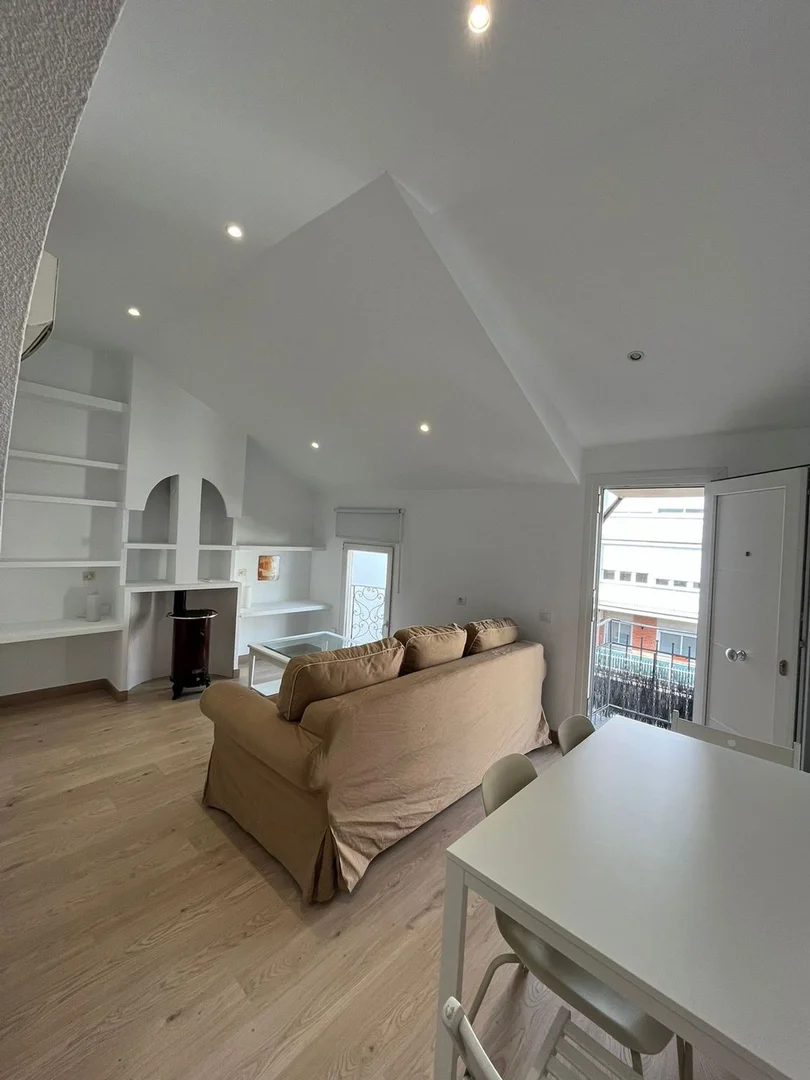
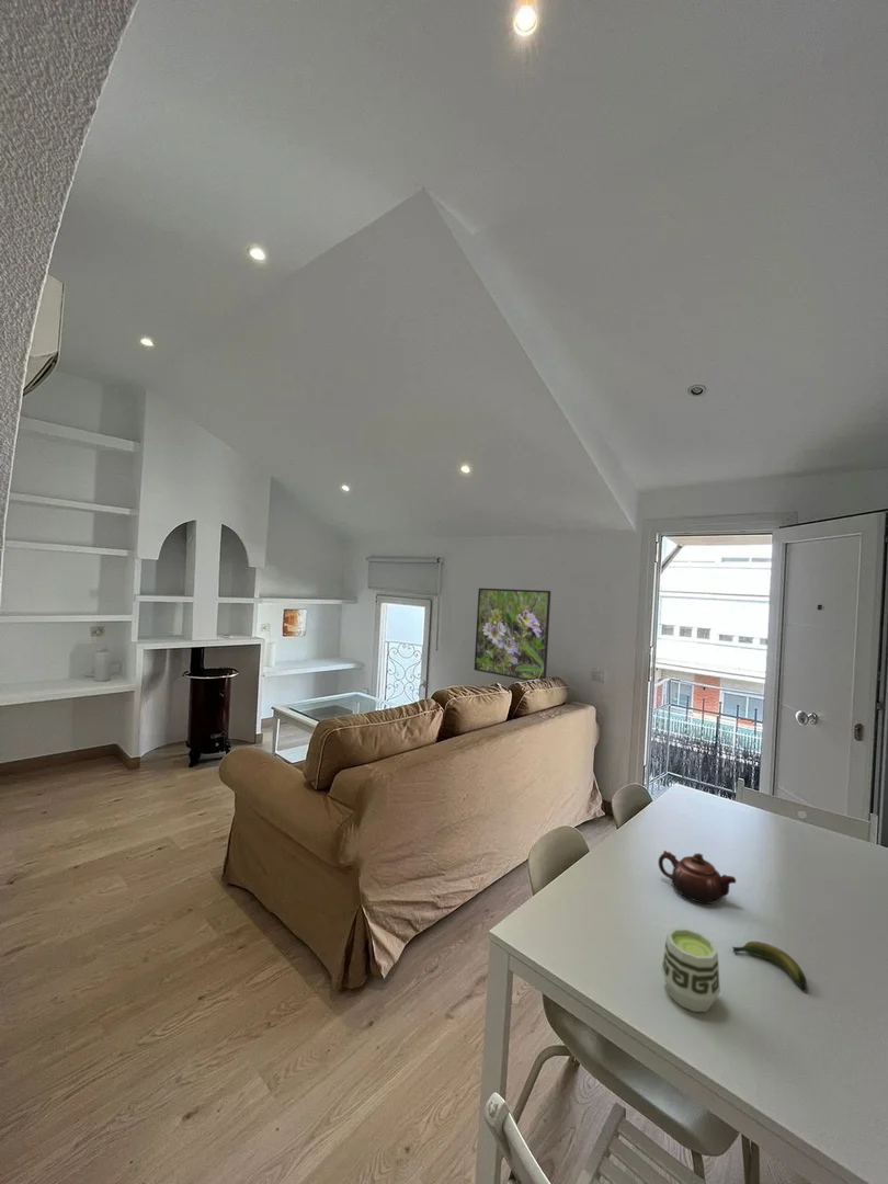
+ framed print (510, 633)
+ teapot (695, 872)
+ banana (767, 957)
+ cup (690, 968)
